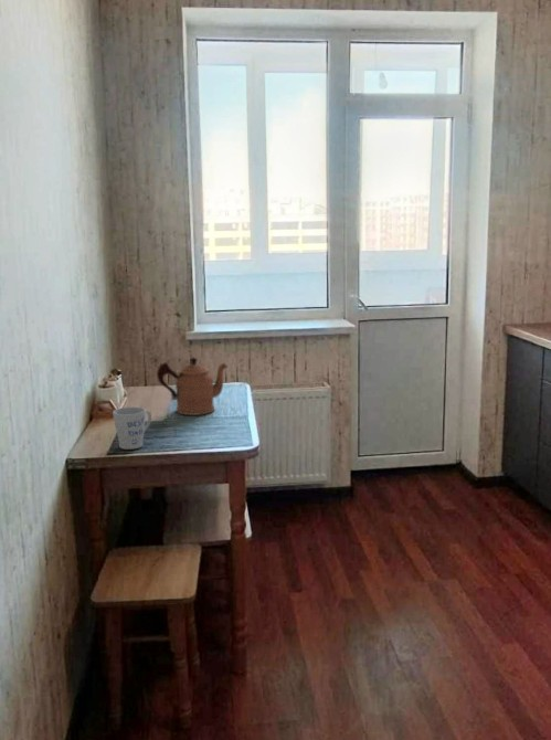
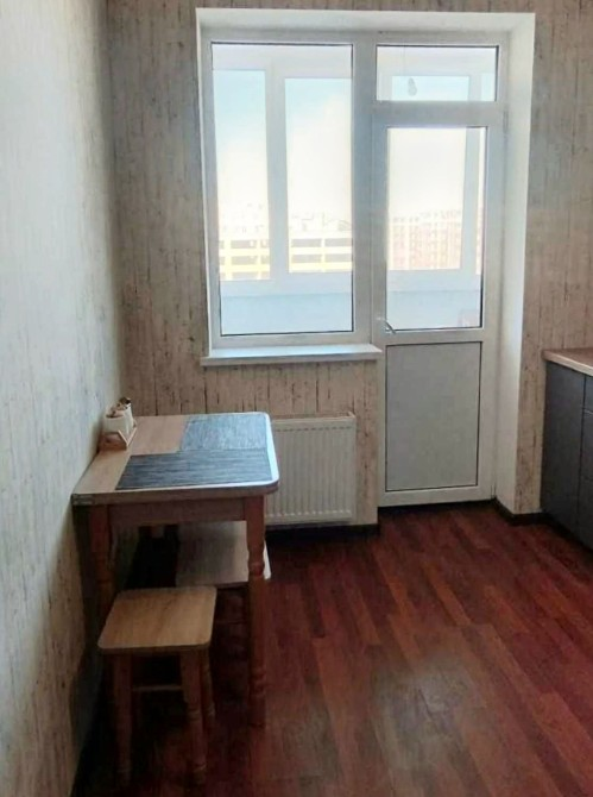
- mug (134, 426)
- coffeepot (193, 383)
